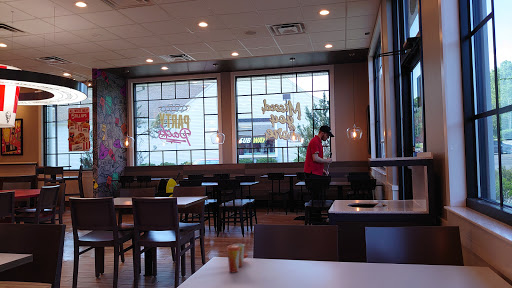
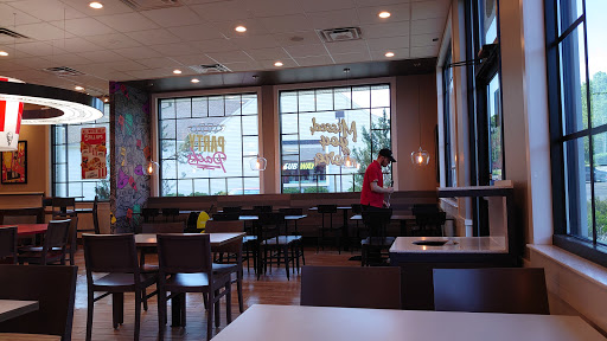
- beverage cup (238, 254)
